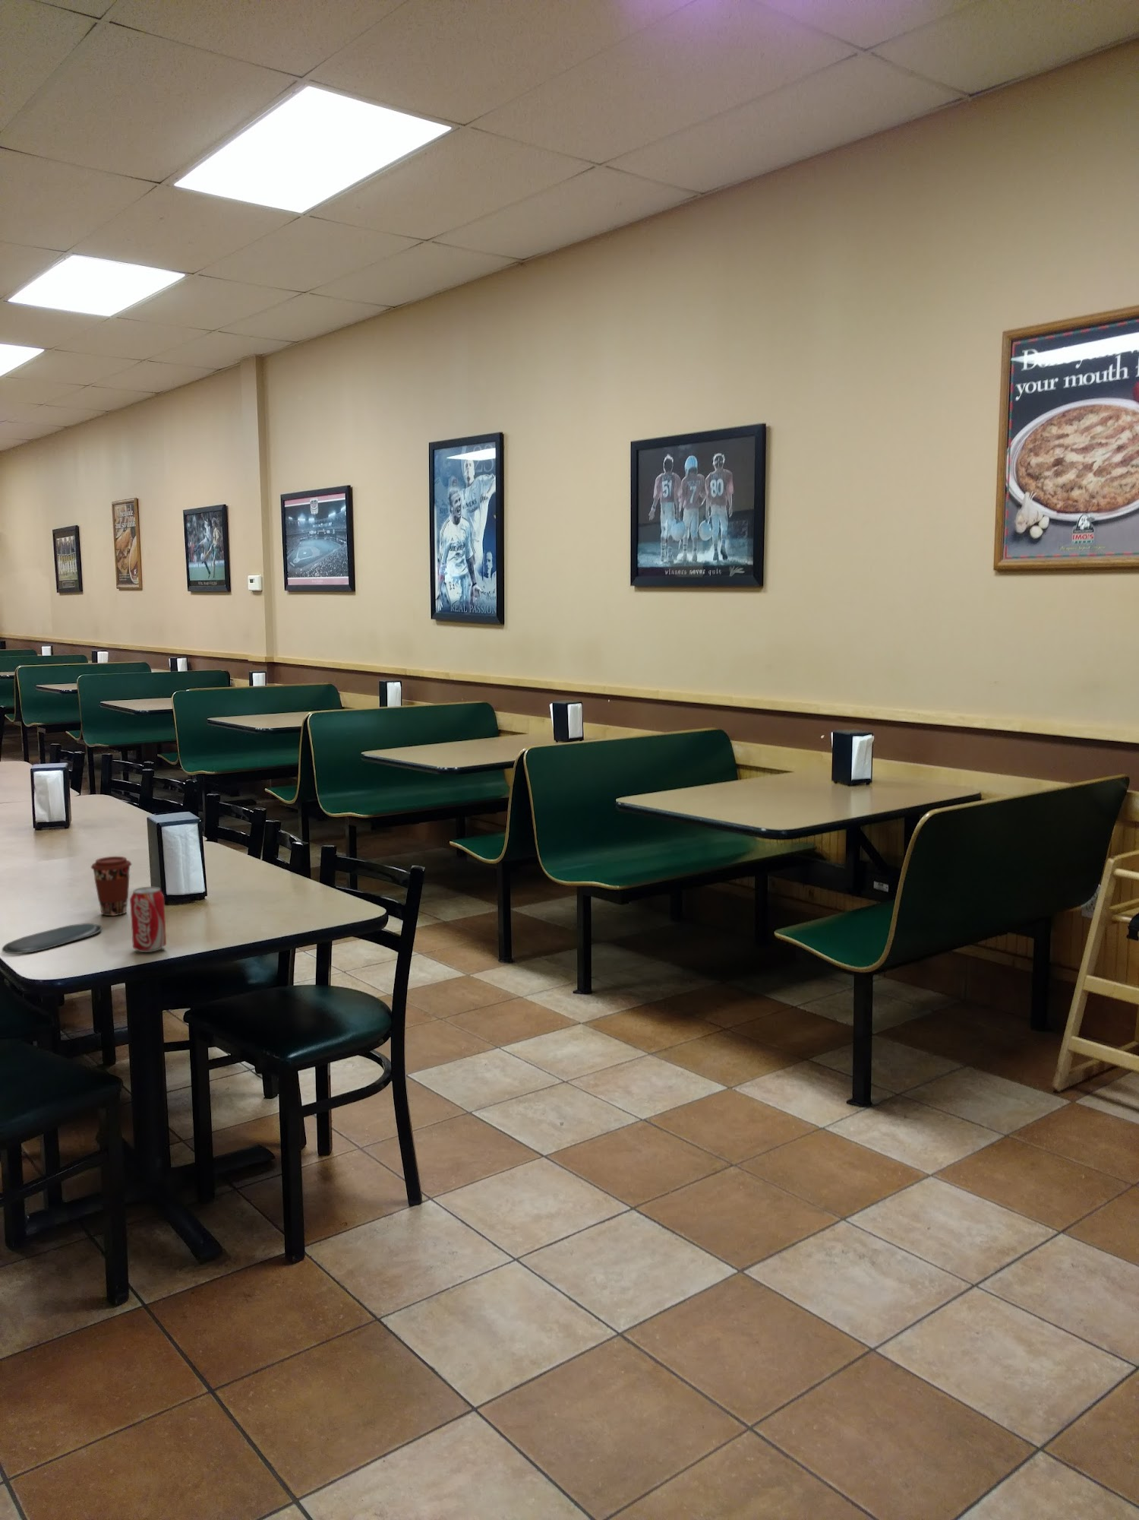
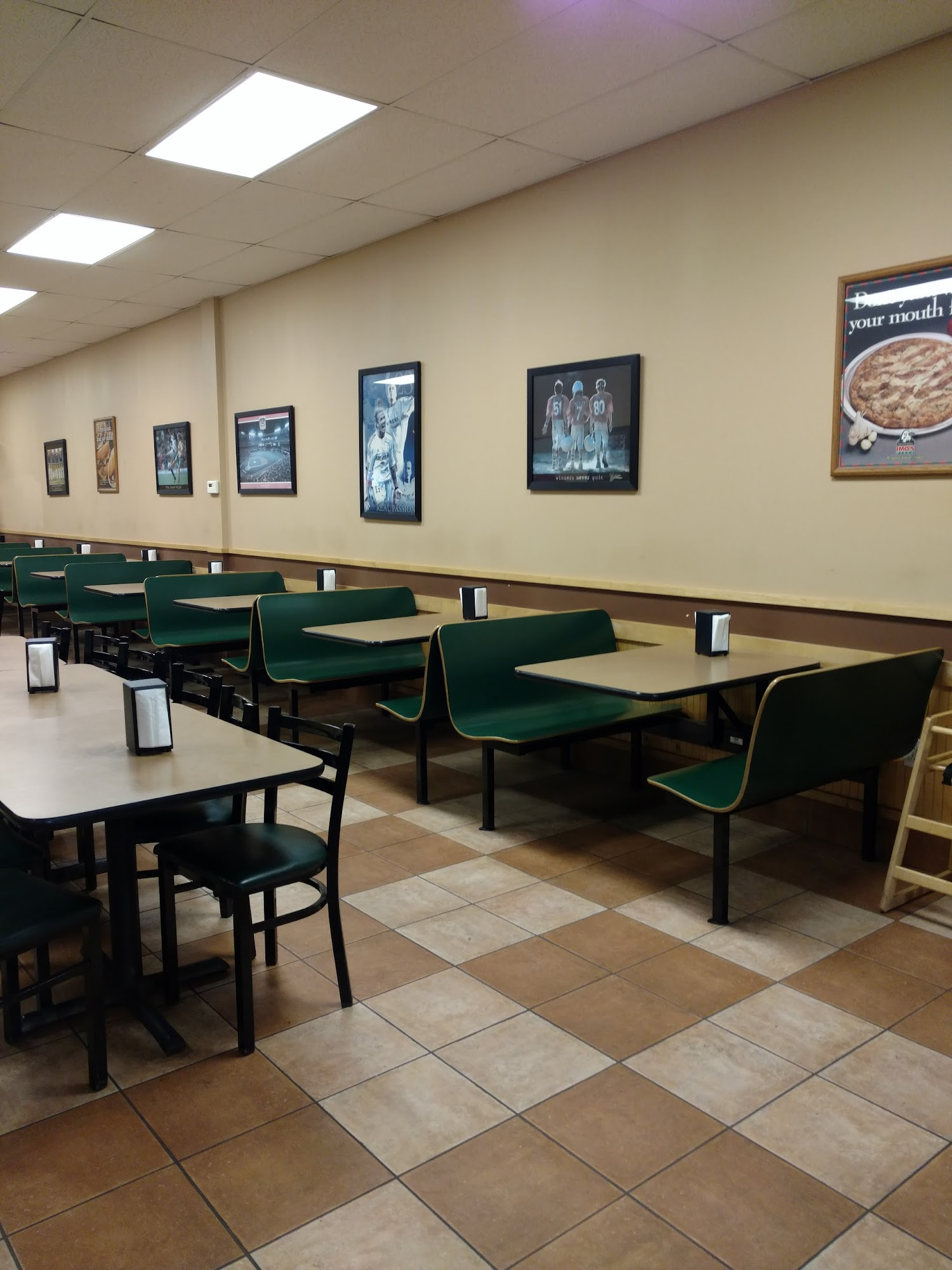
- coffee cup (112, 886)
- beverage can (148, 919)
- oval tray (53, 938)
